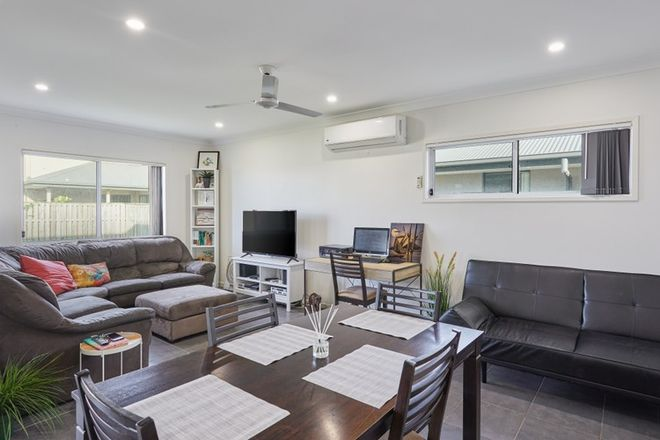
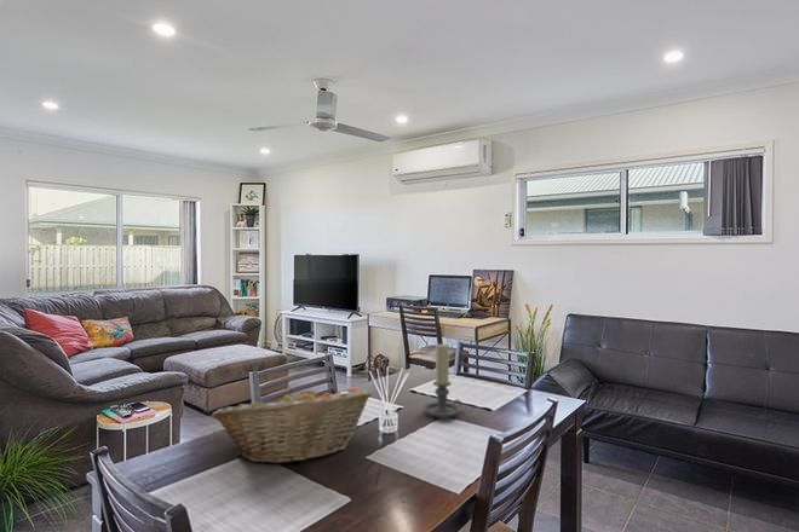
+ candle holder (444, 377)
+ fruit basket (295, 415)
